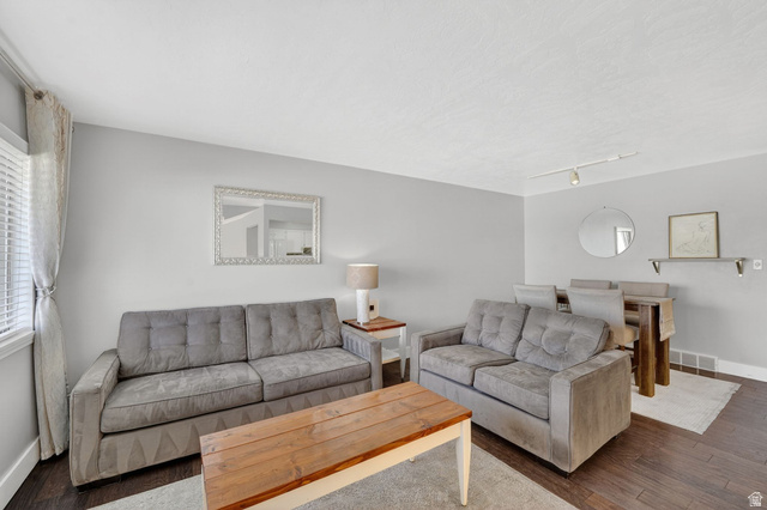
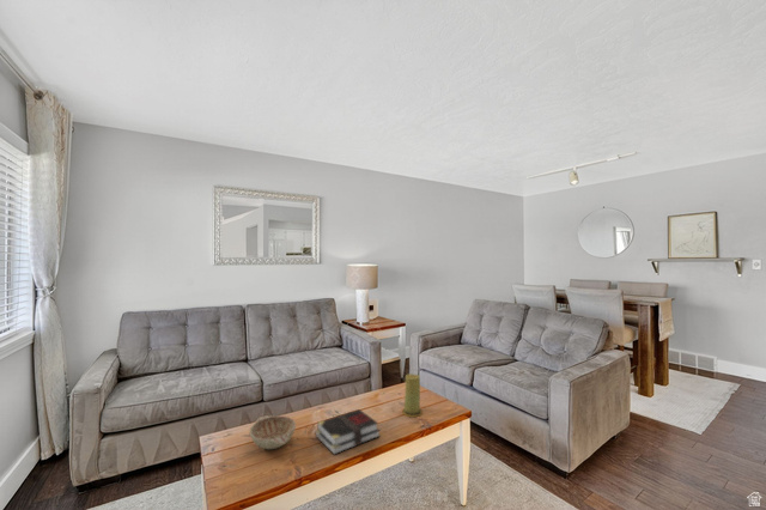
+ book (347, 429)
+ decorative bowl (273, 435)
+ candle (412, 394)
